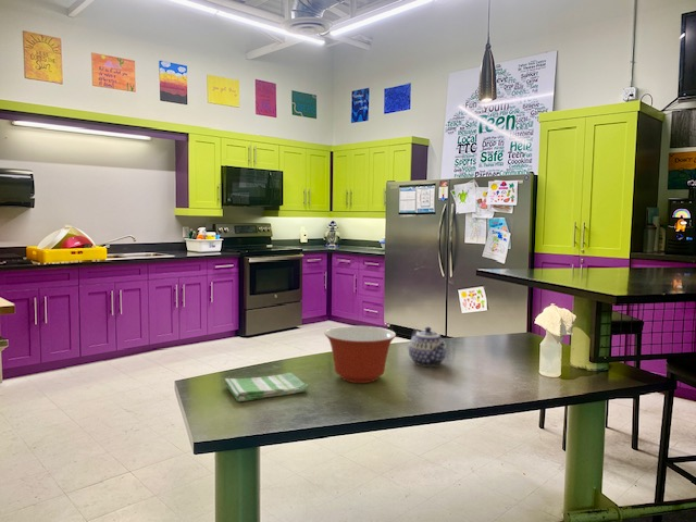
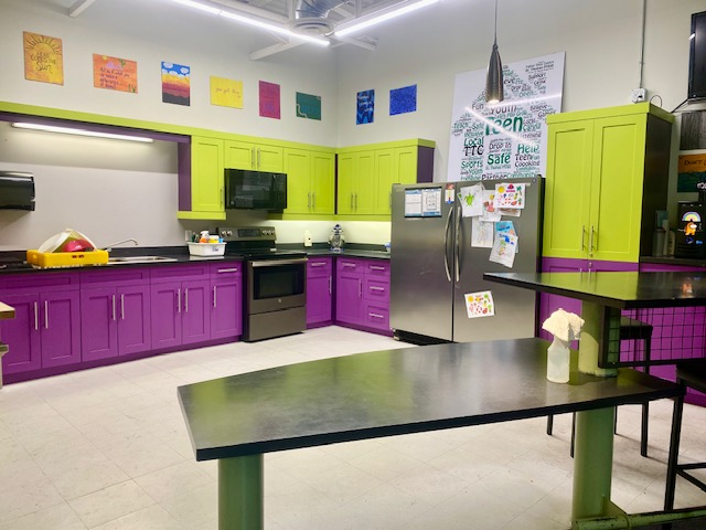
- teapot (427, 345)
- mixing bowl (359, 355)
- dish towel (265, 384)
